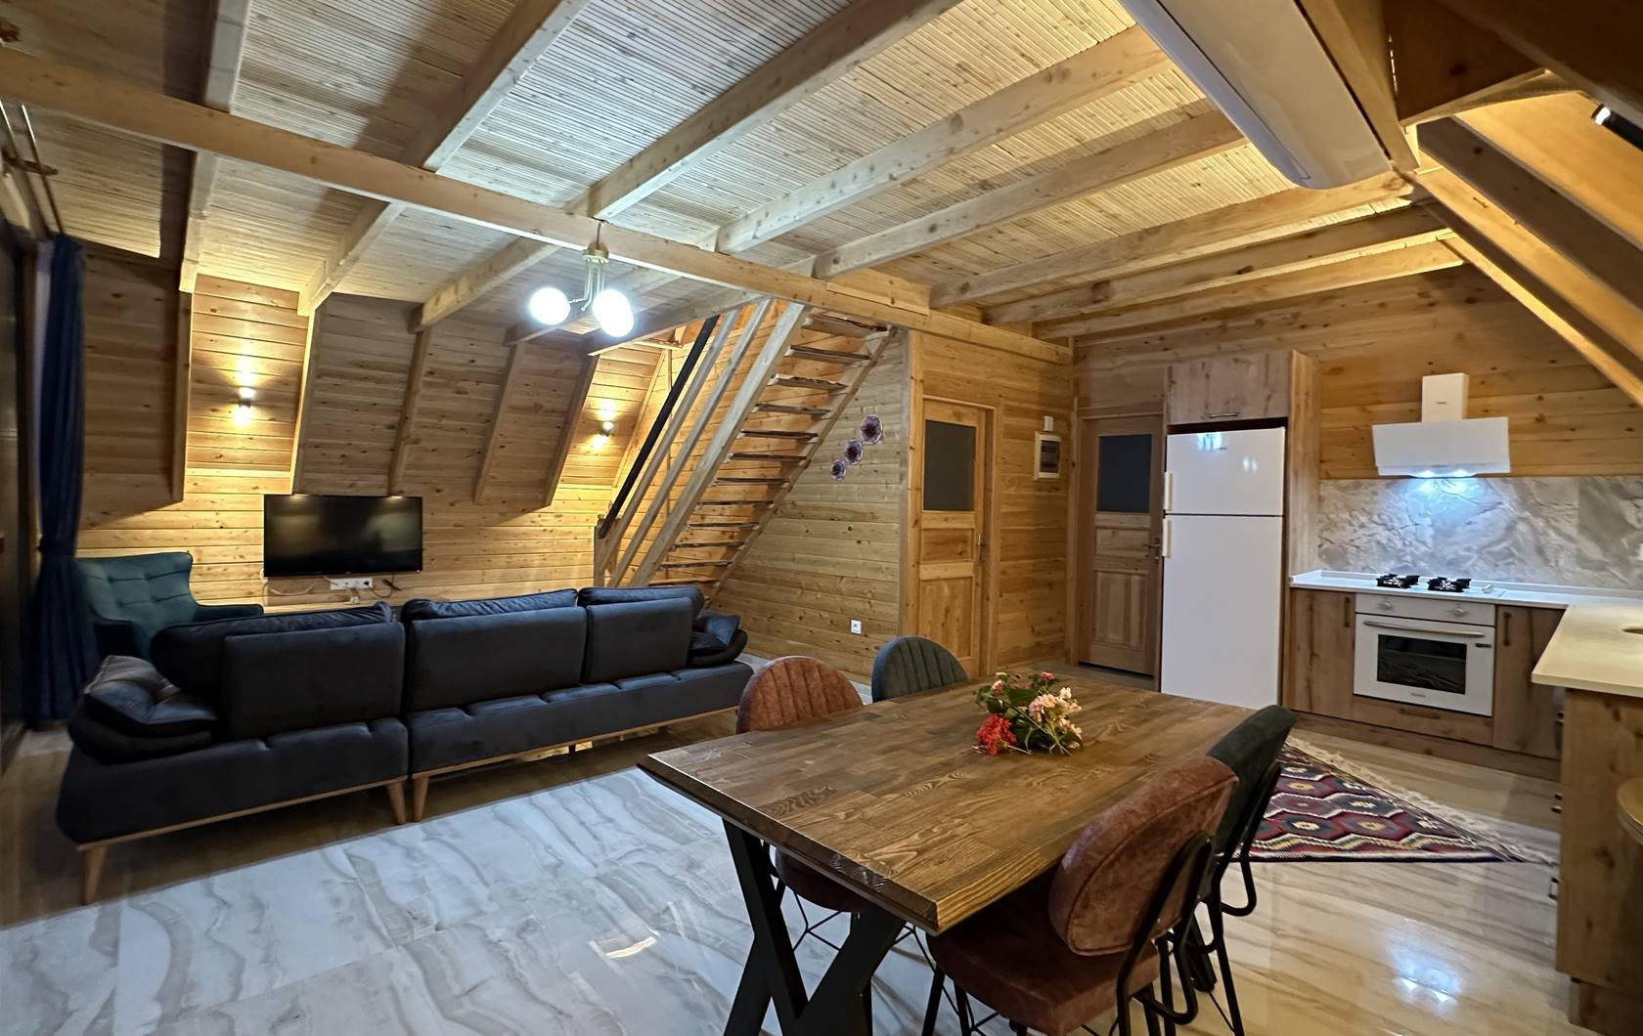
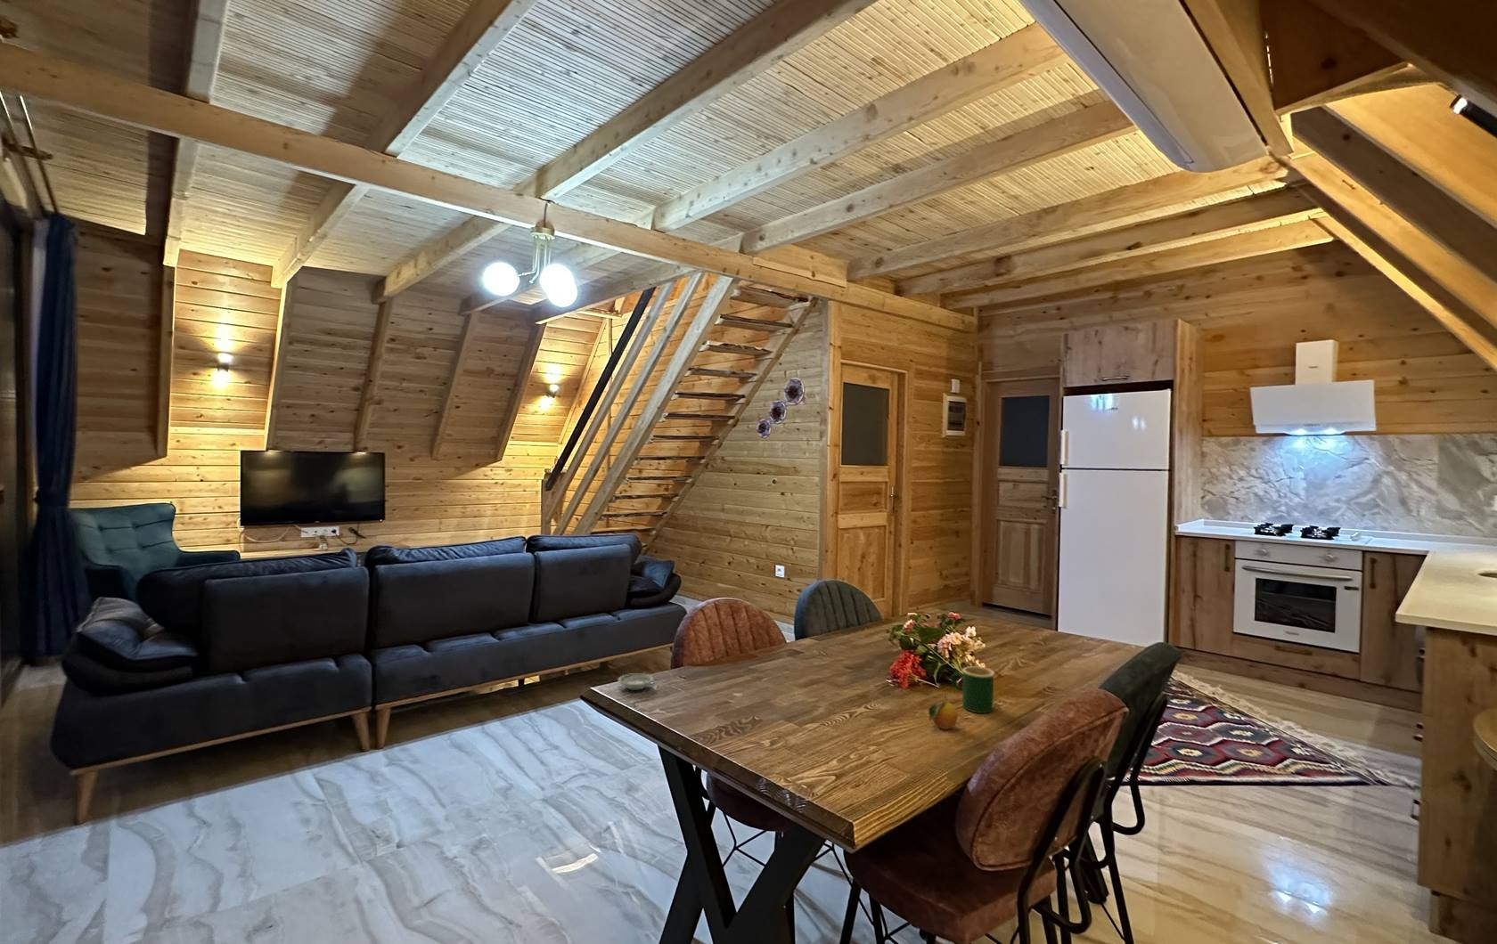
+ saucer (635, 682)
+ fruit (940, 711)
+ mug (972, 686)
